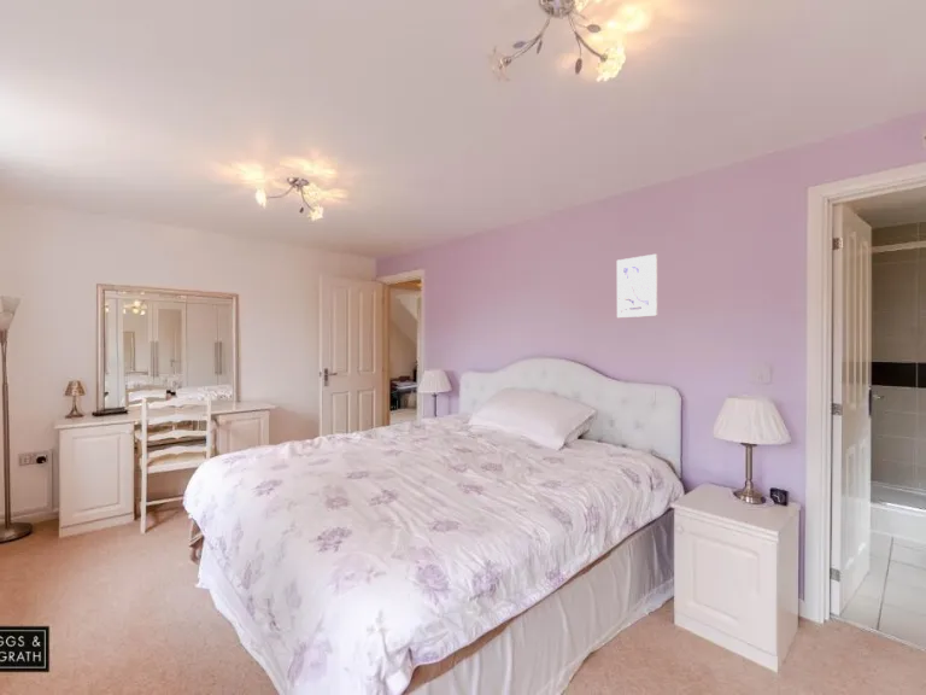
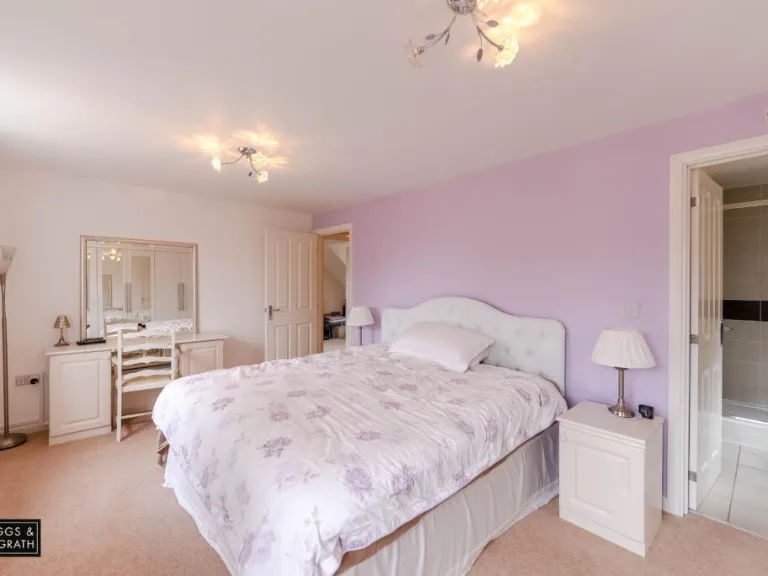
- wall art (635, 286)
